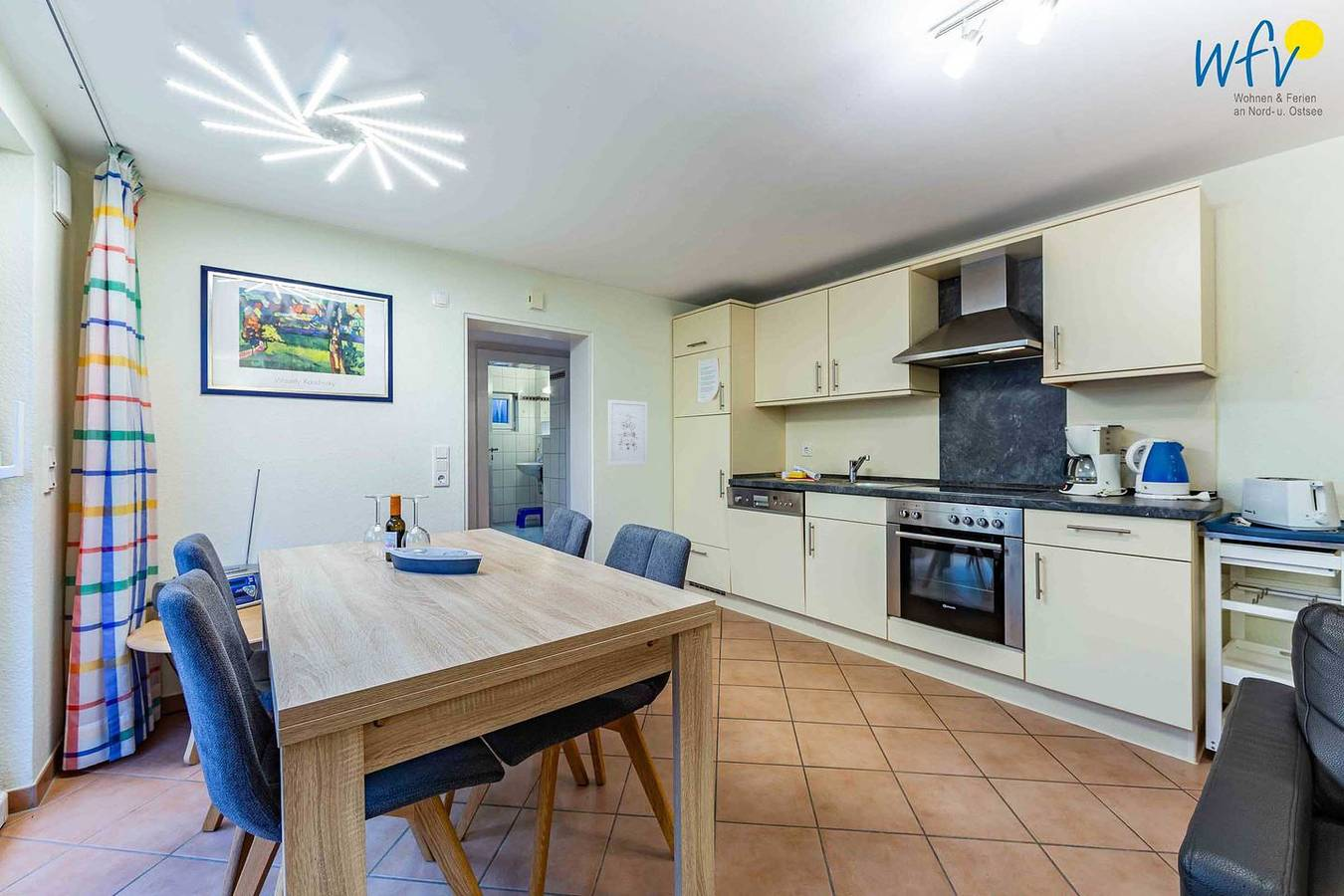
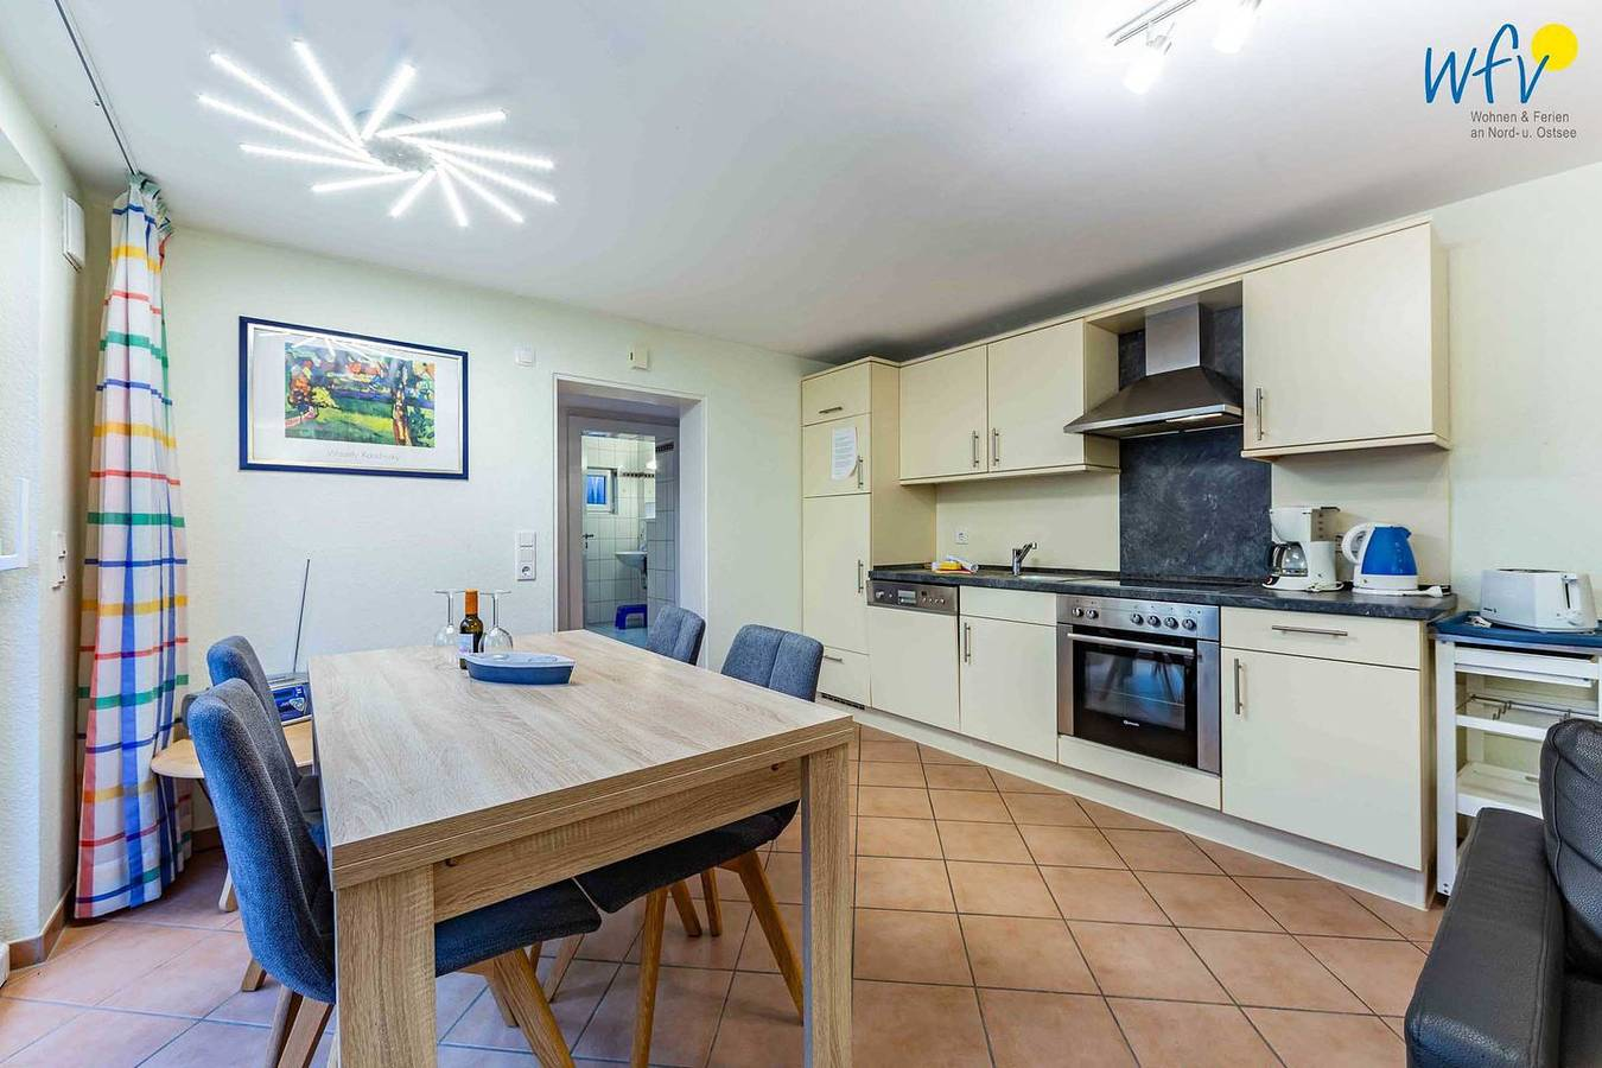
- wall art (628, 433)
